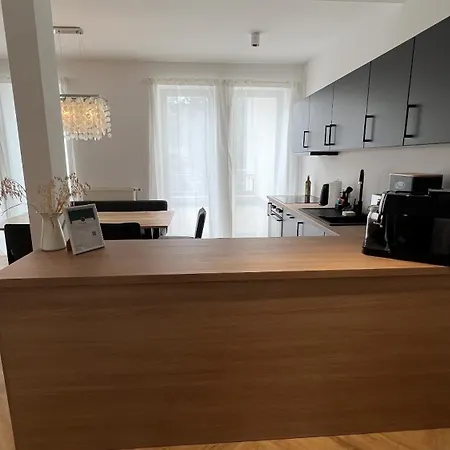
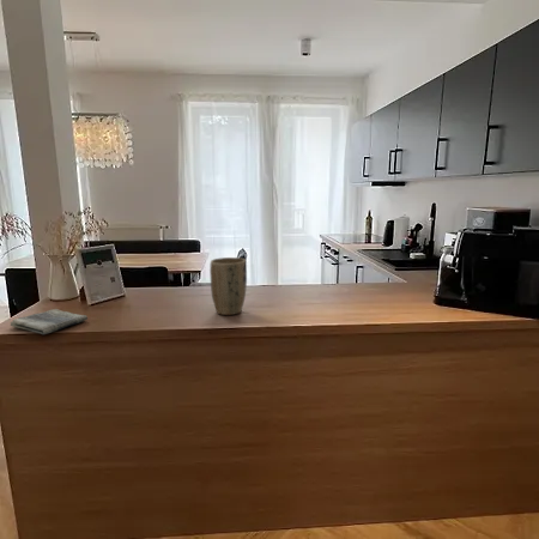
+ plant pot (229, 285)
+ dish towel (49, 319)
